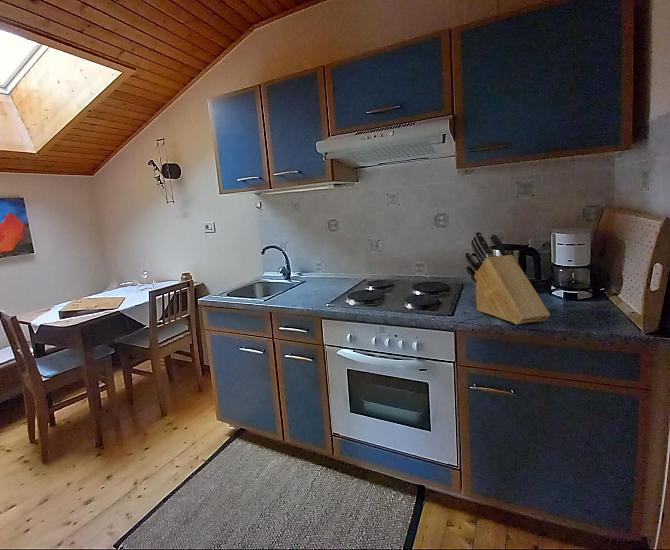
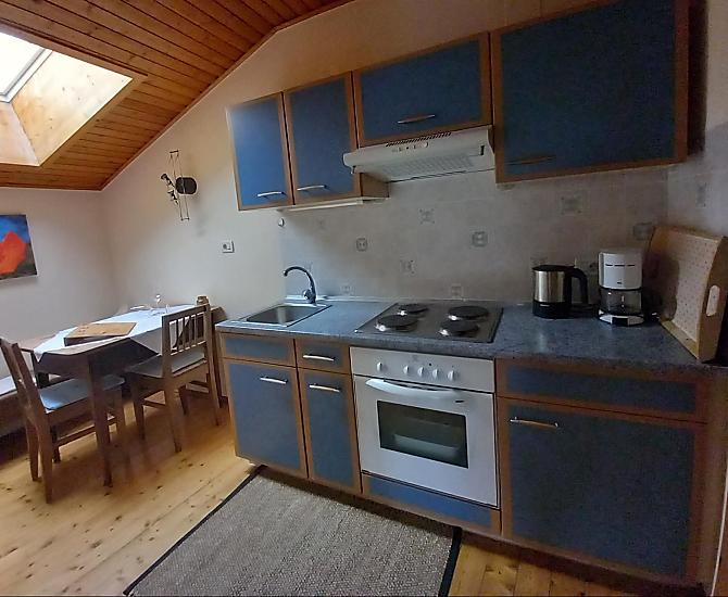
- knife block (501, 273)
